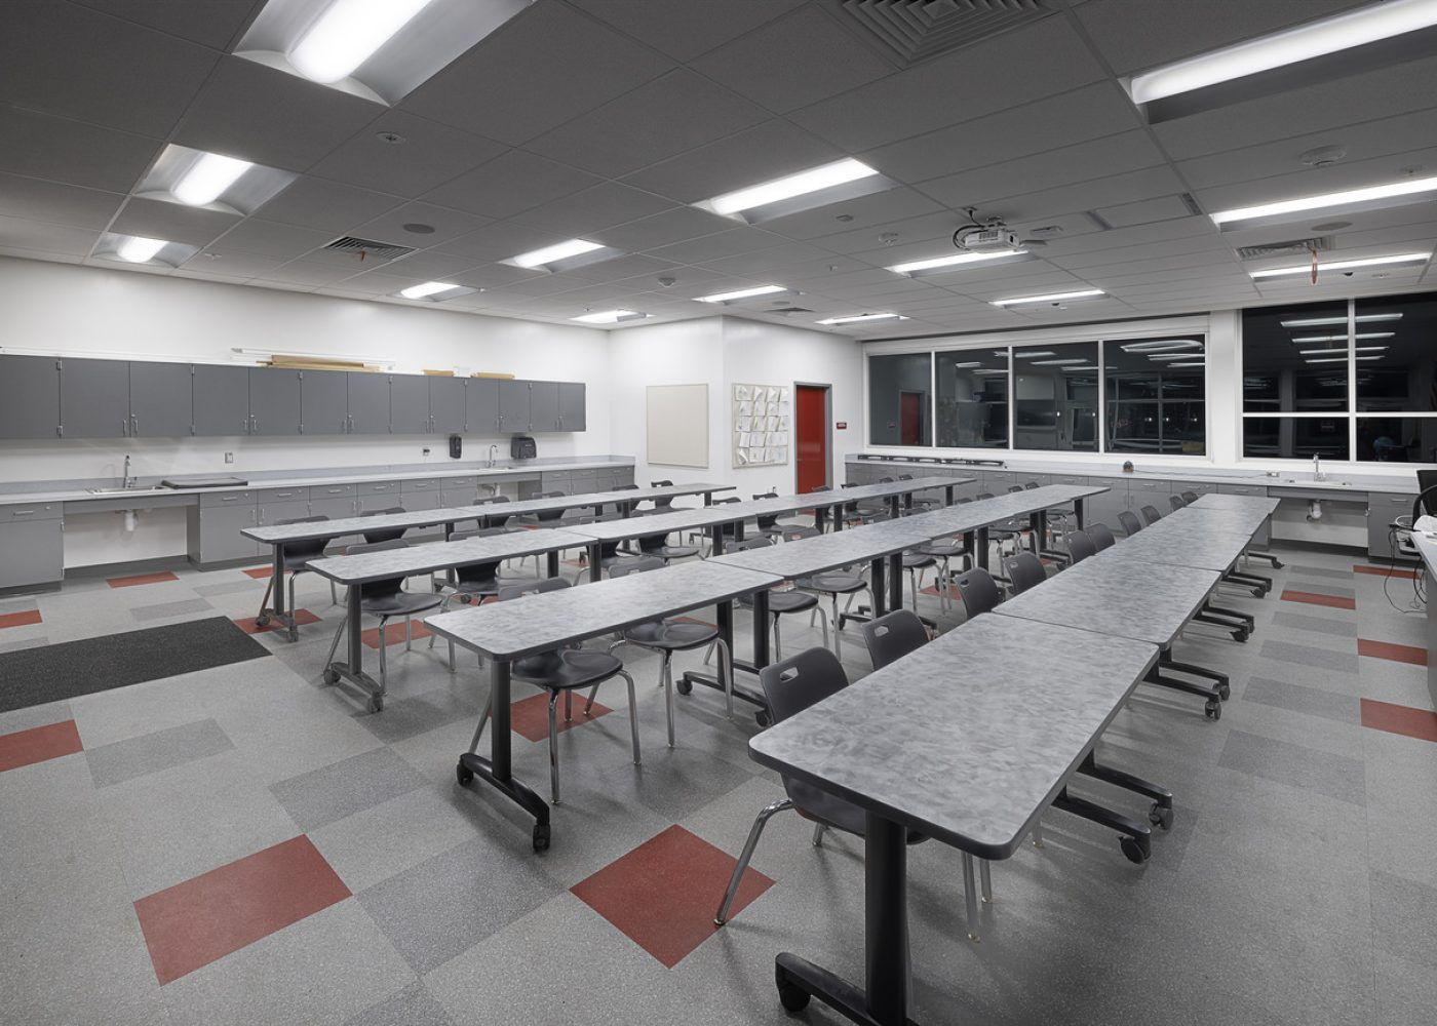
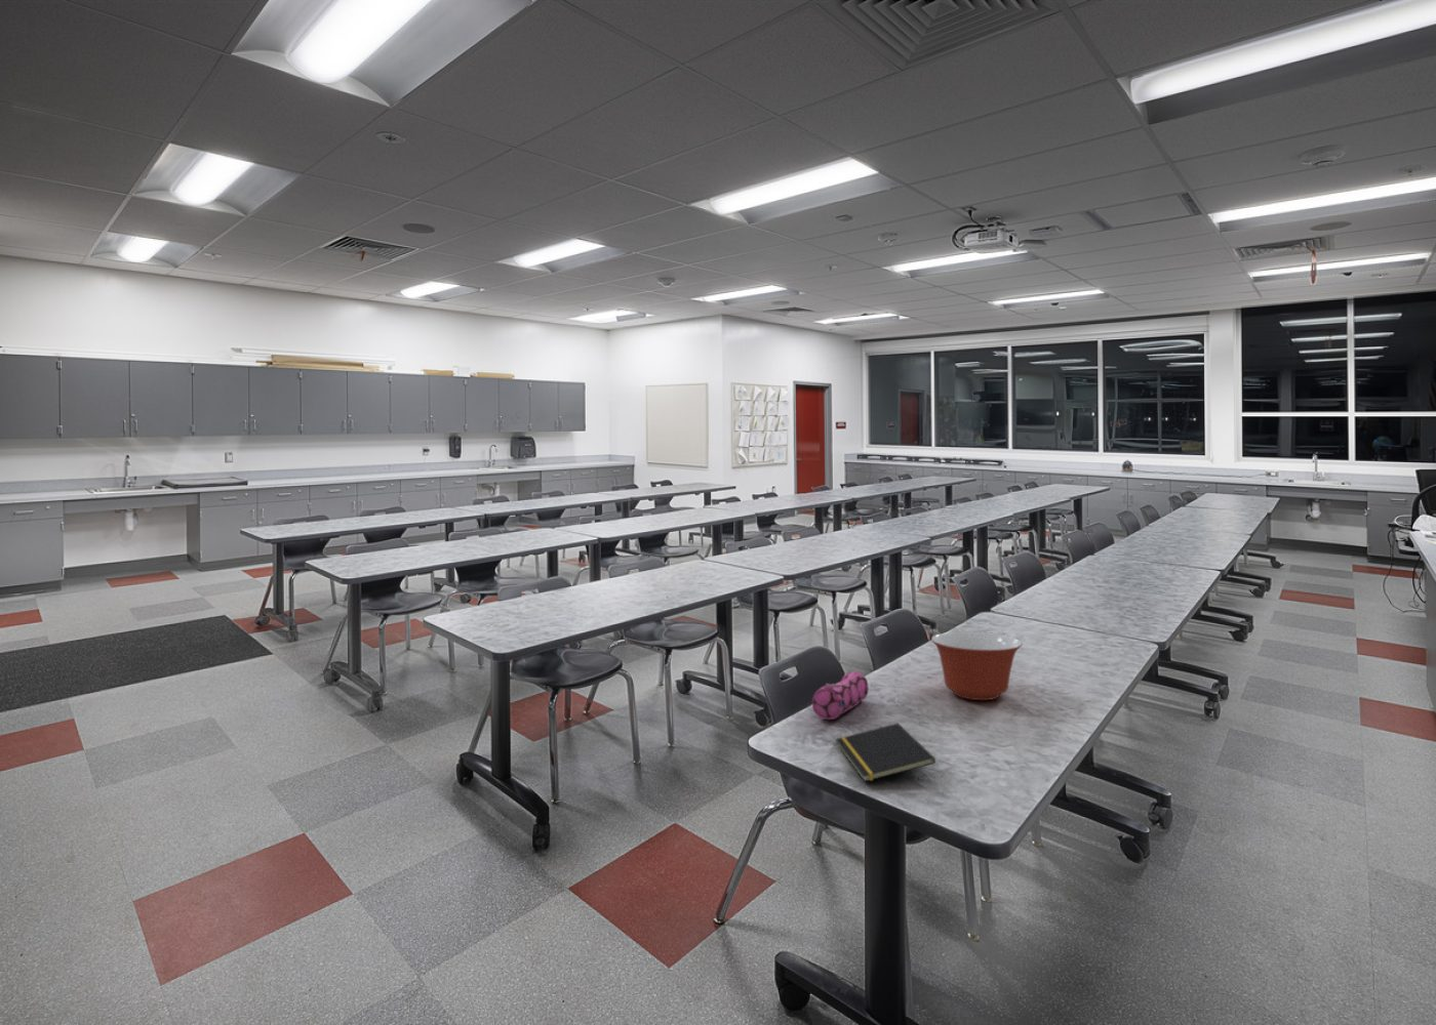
+ notepad (882, 750)
+ mixing bowl (975, 667)
+ pencil case (842, 693)
